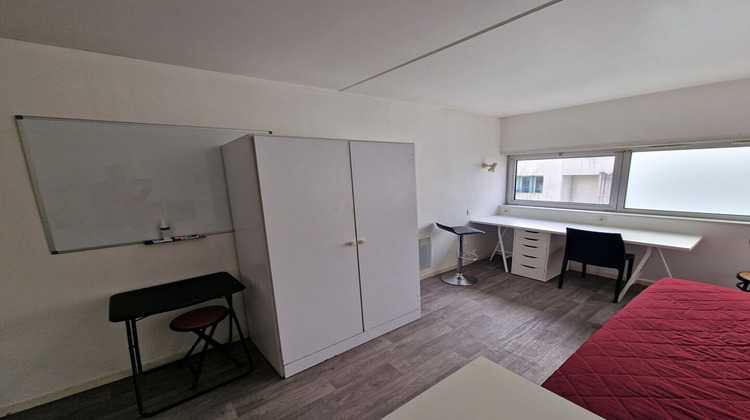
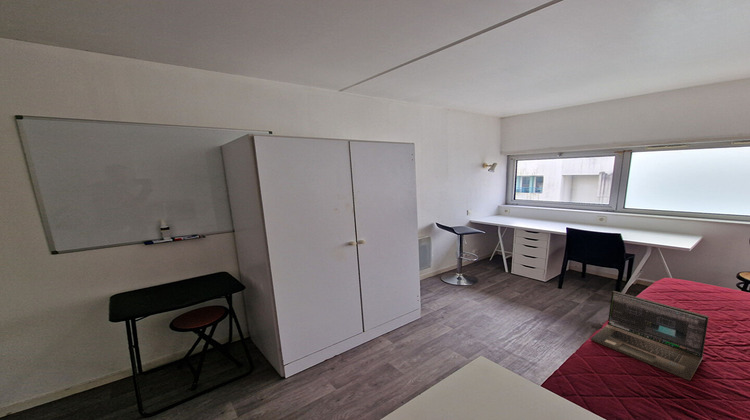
+ laptop (645, 328)
